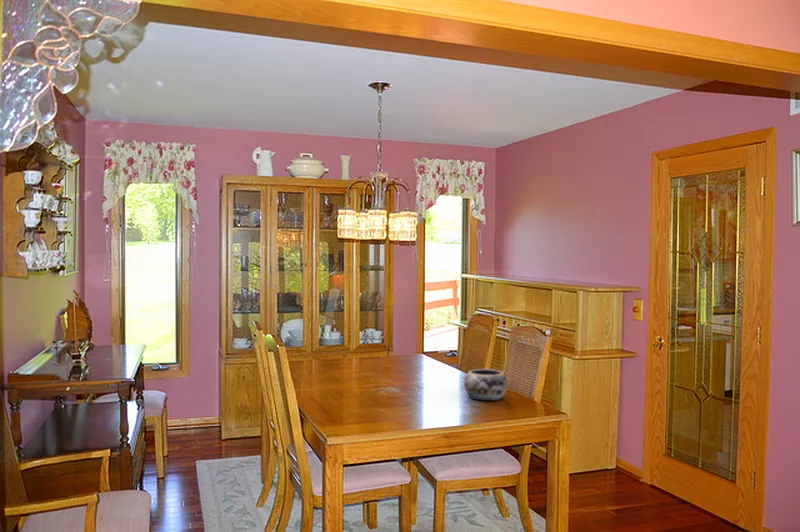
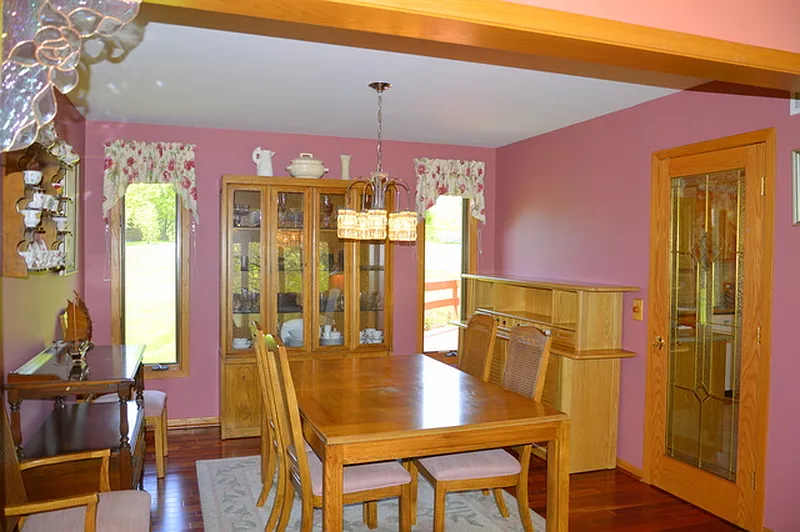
- decorative bowl (485, 384)
